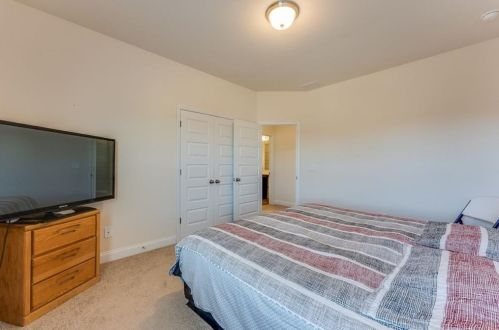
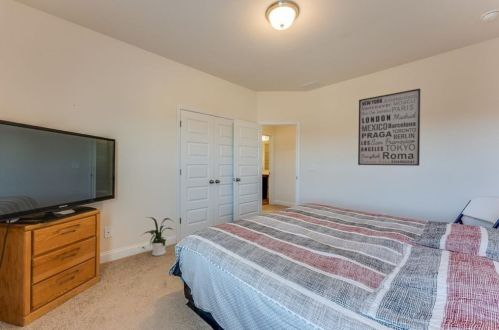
+ house plant (158, 234)
+ wall art (386, 130)
